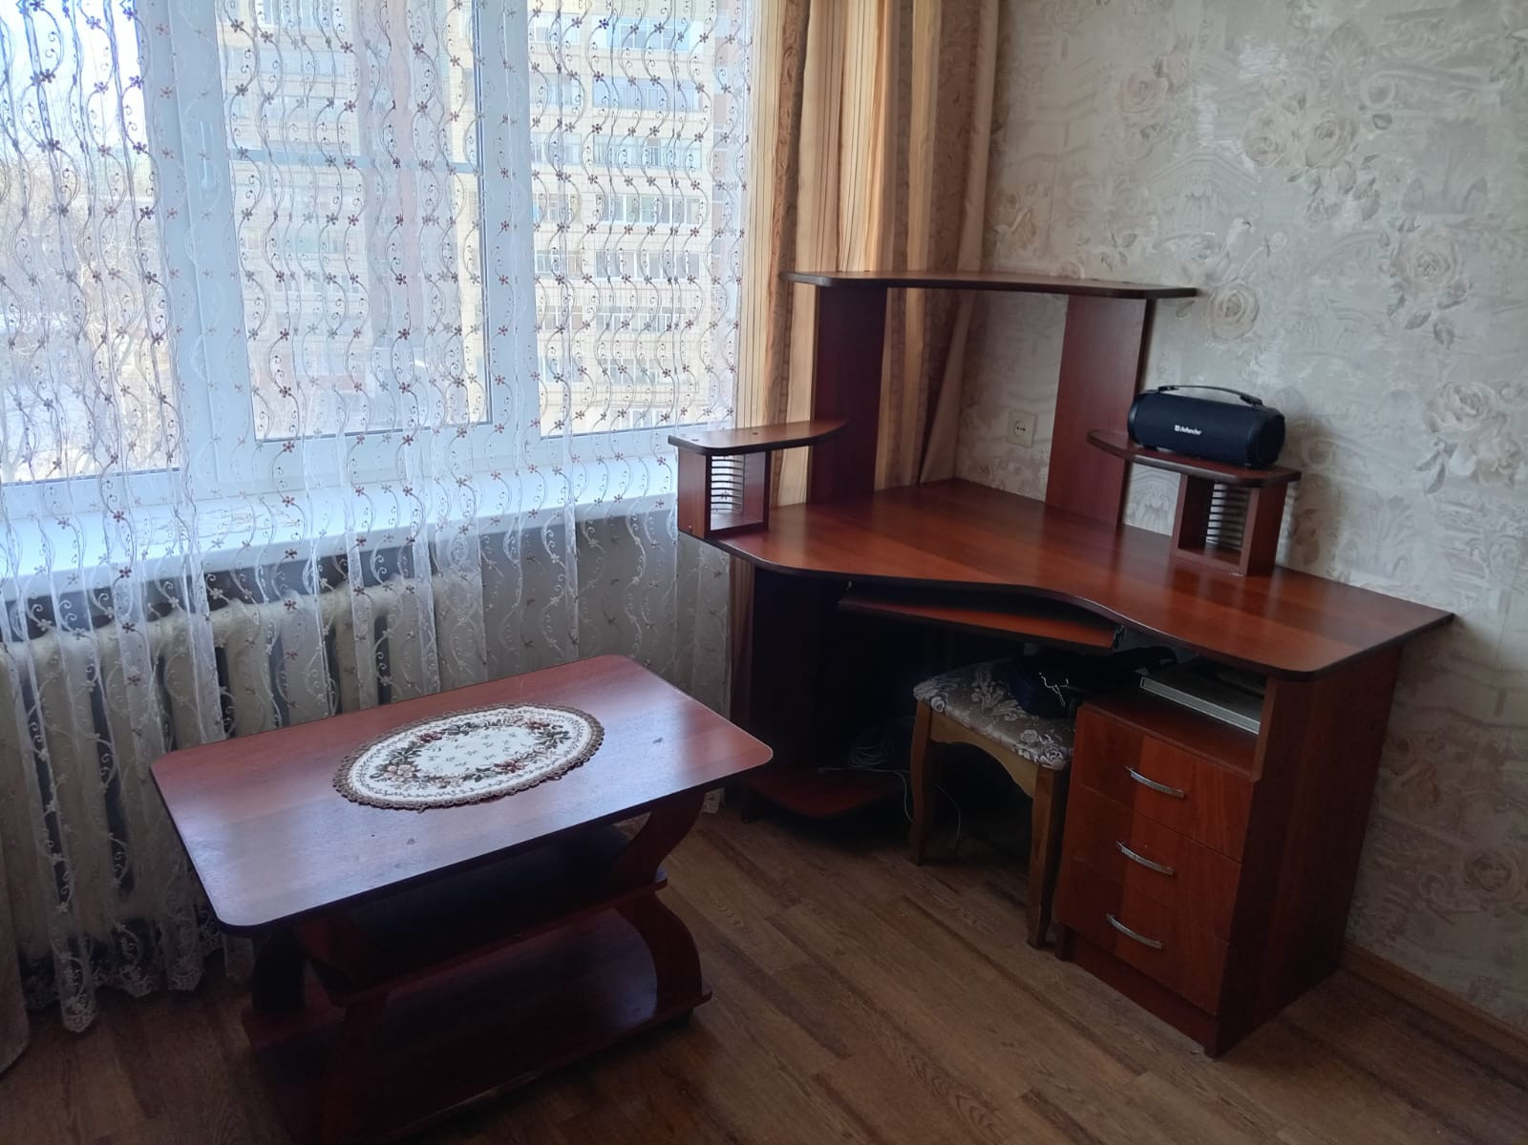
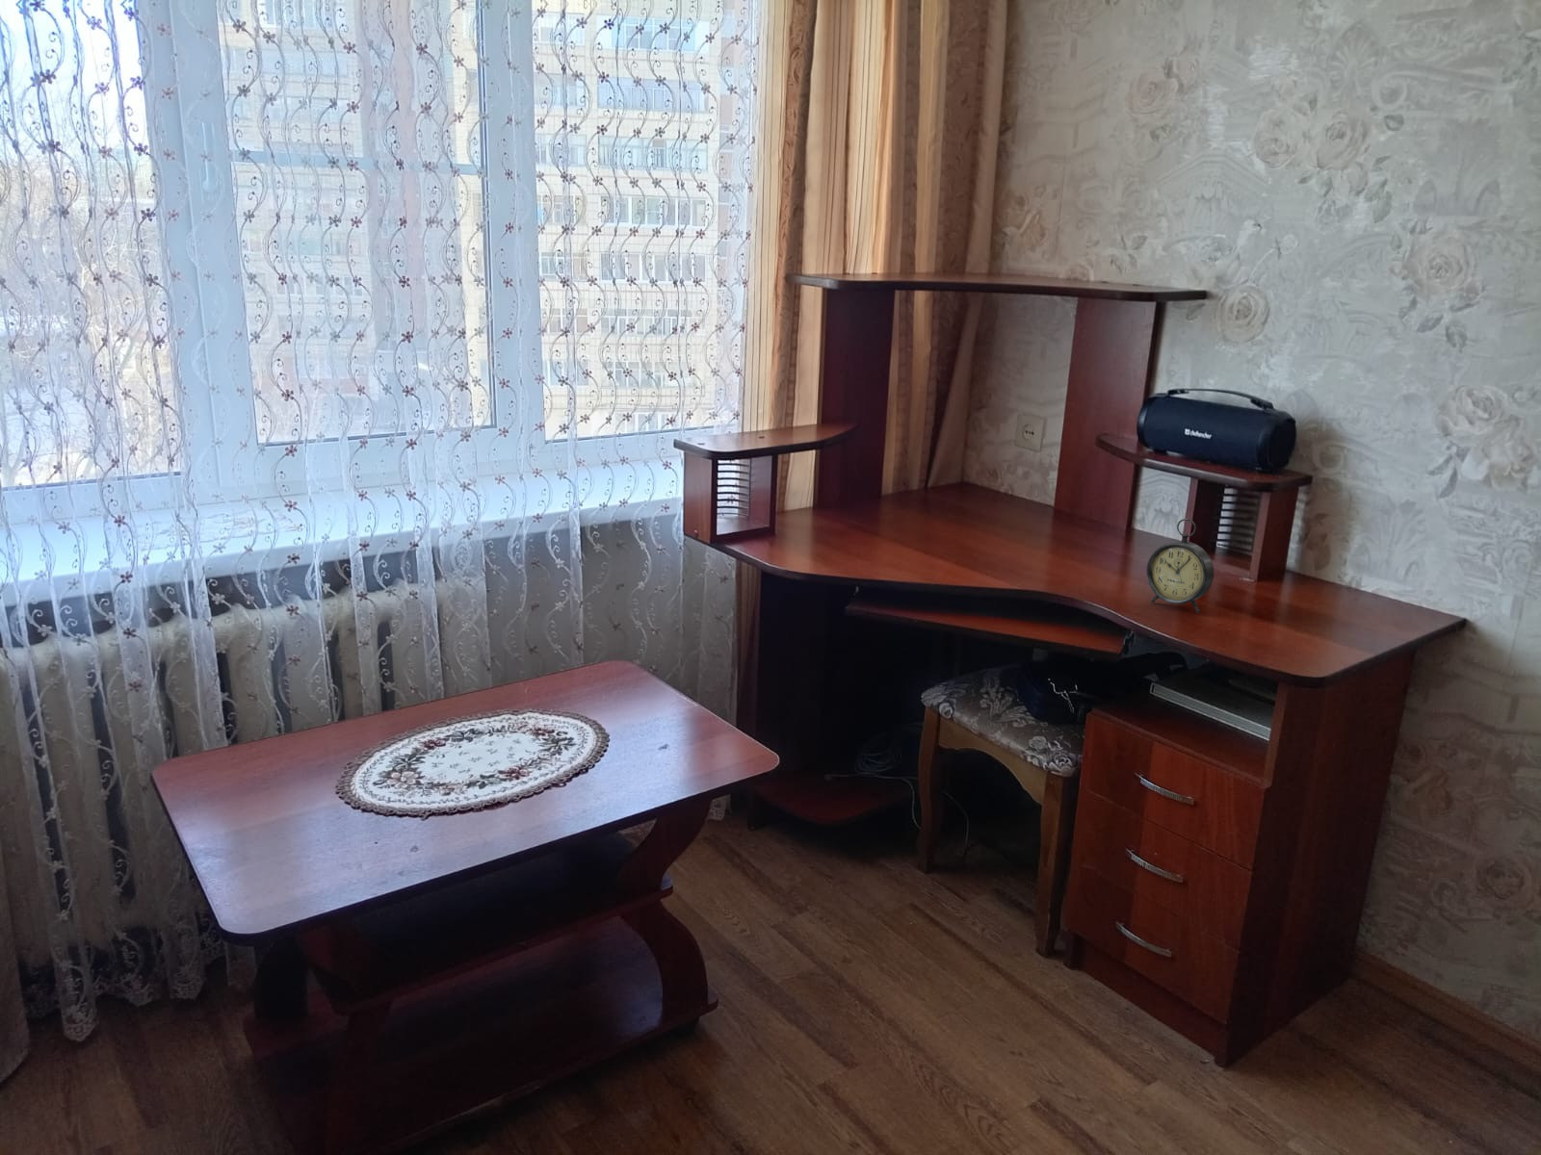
+ alarm clock (1182, 563)
